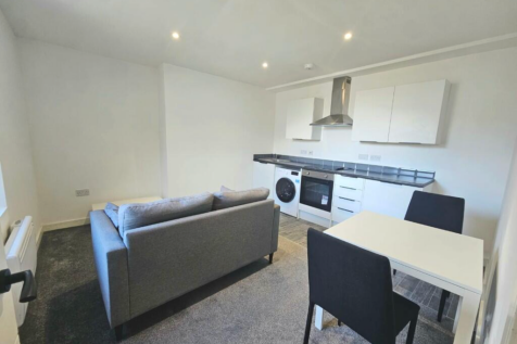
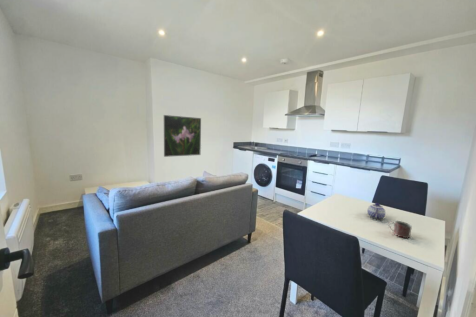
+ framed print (183, 136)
+ teapot (376, 210)
+ mug (399, 228)
